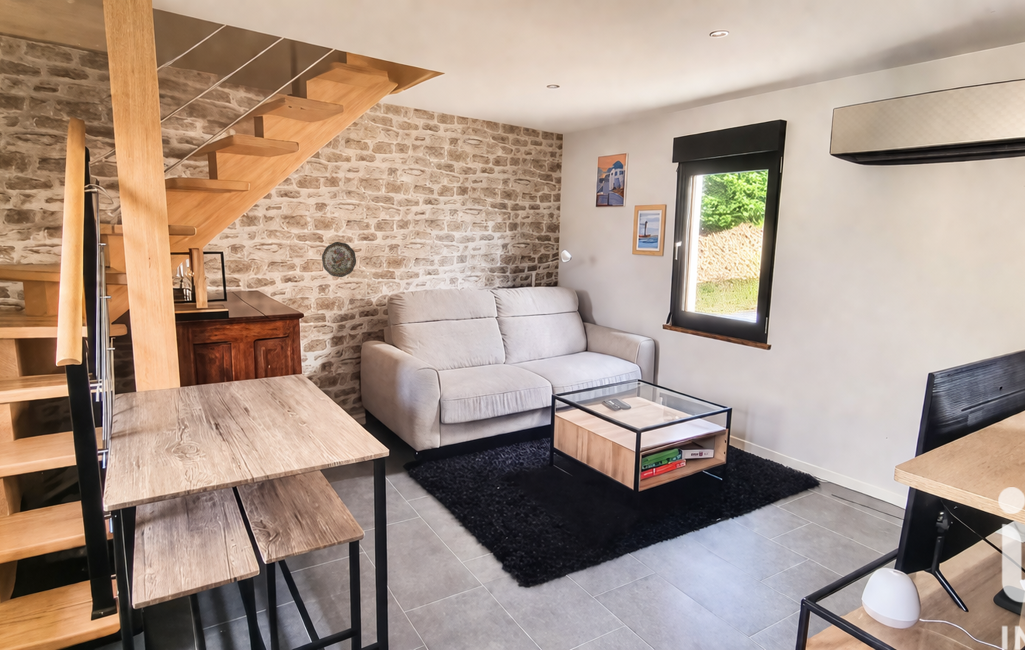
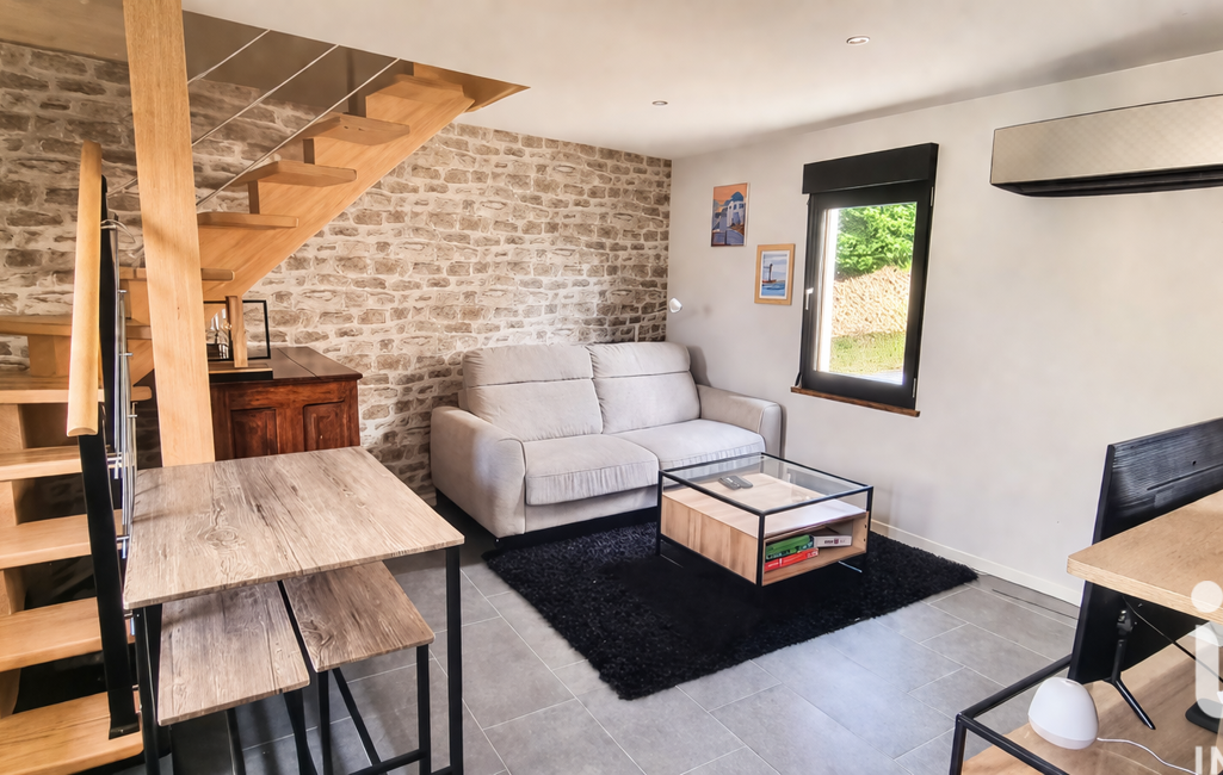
- decorative plate (338, 259)
